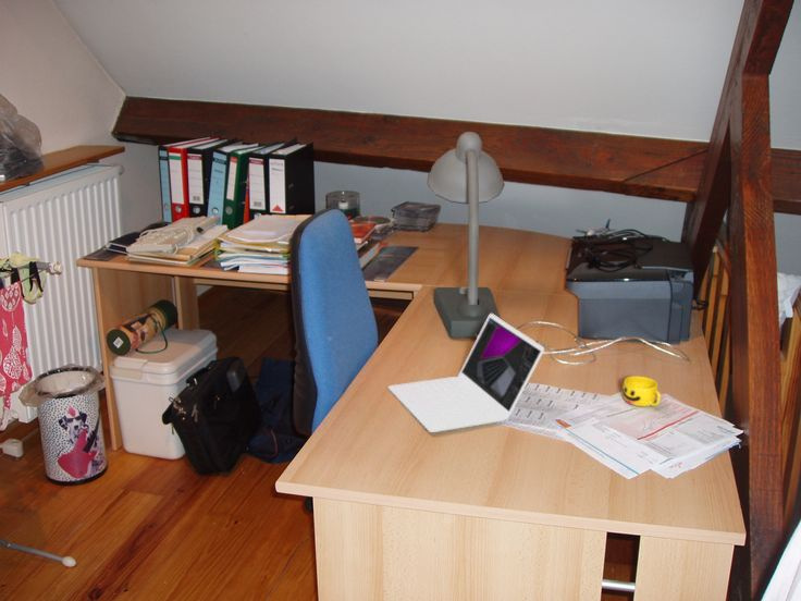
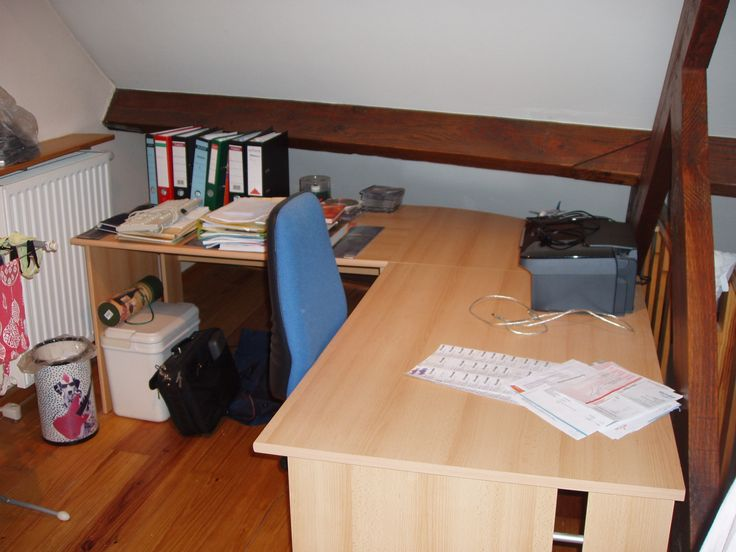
- cup (643, 393)
- desk lamp (469, 225)
- laptop (464, 365)
